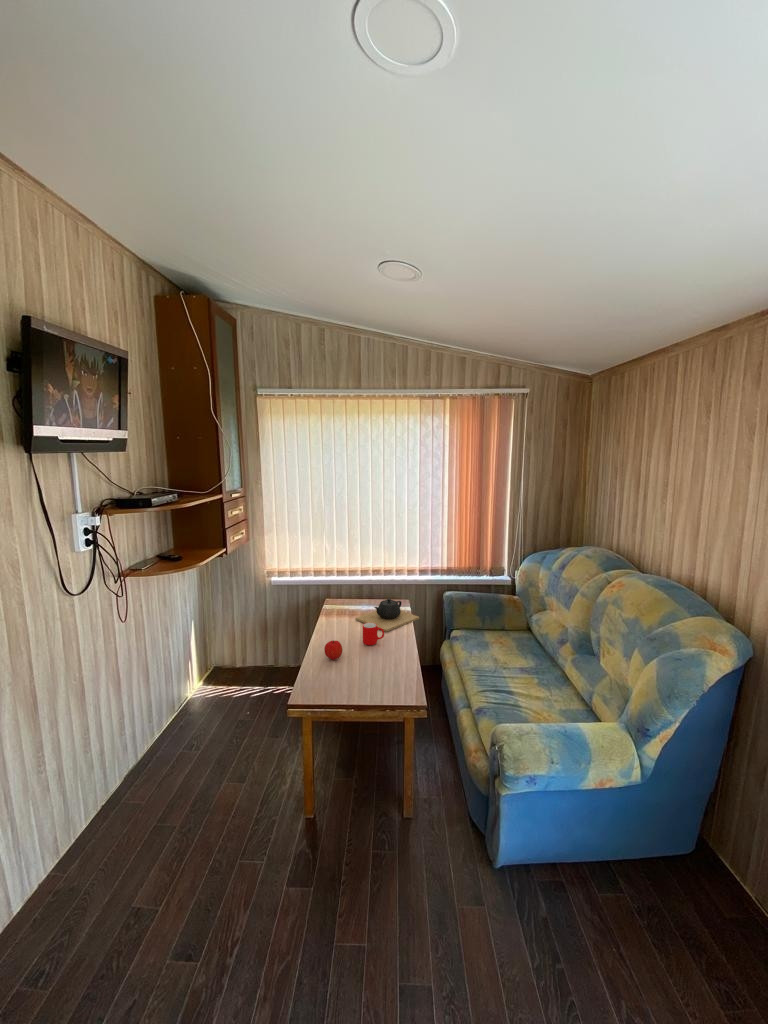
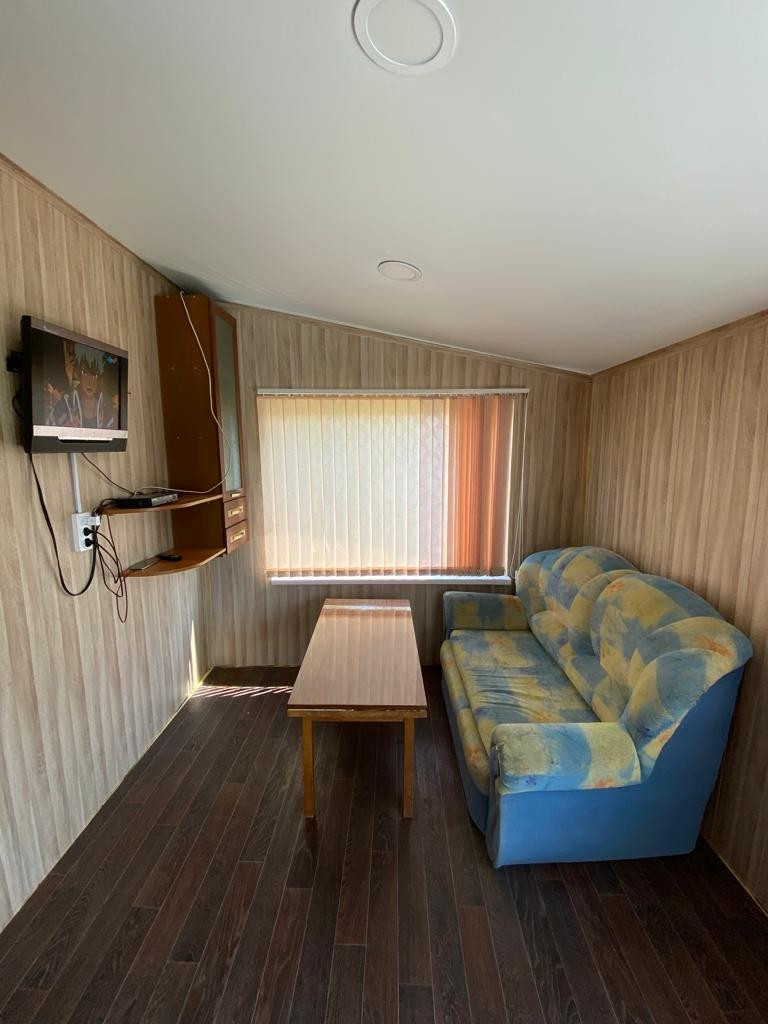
- teapot (387, 609)
- fruit (333, 649)
- cup (373, 634)
